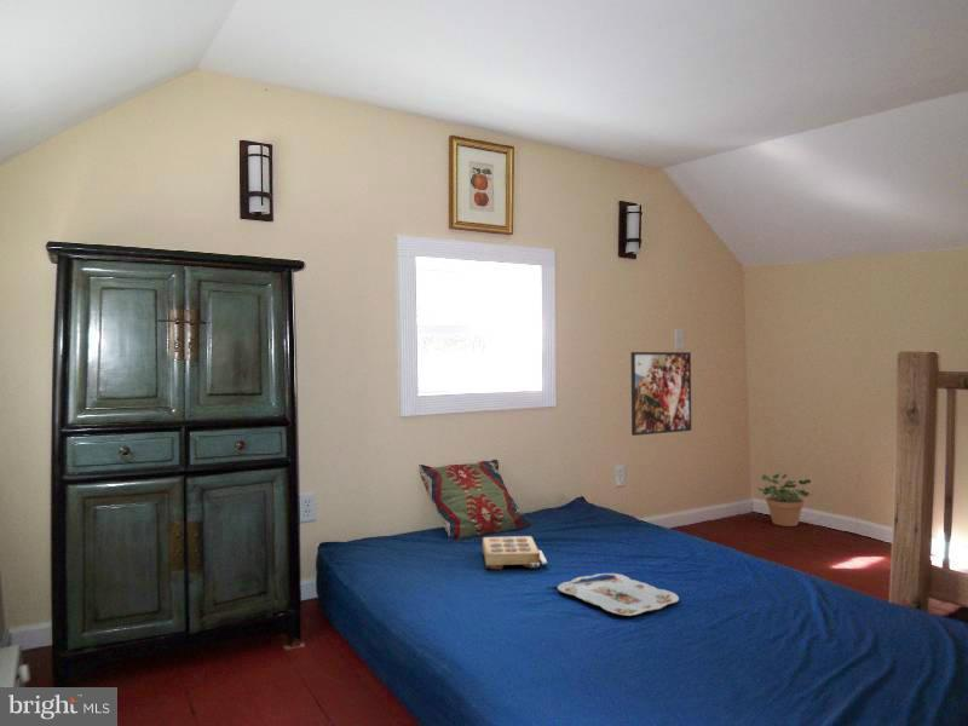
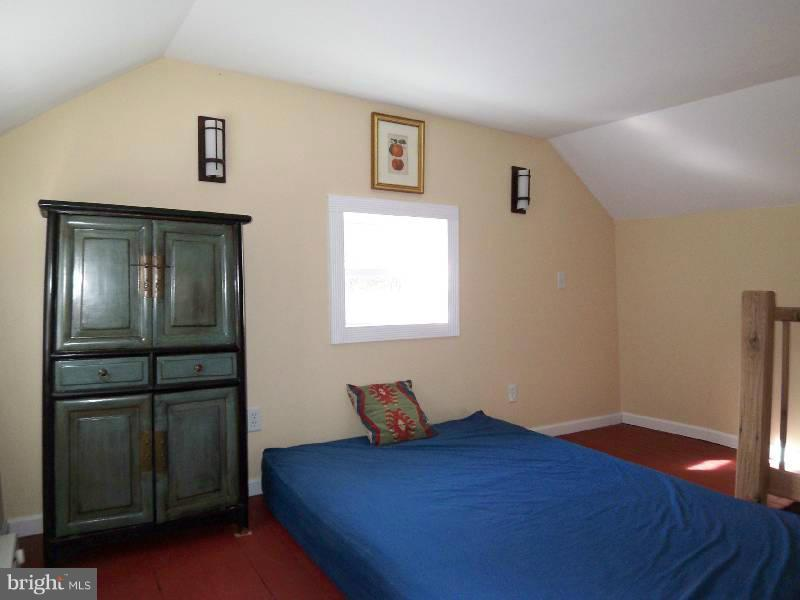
- potted plant (789, 500)
- serving tray (616, 593)
- book (513, 552)
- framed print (662, 392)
